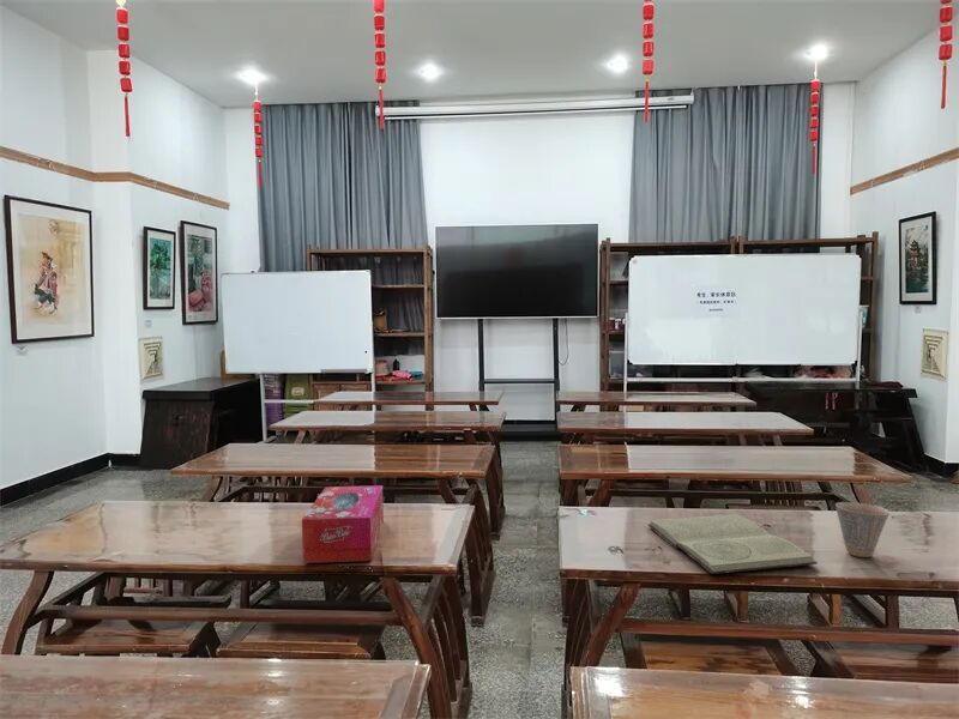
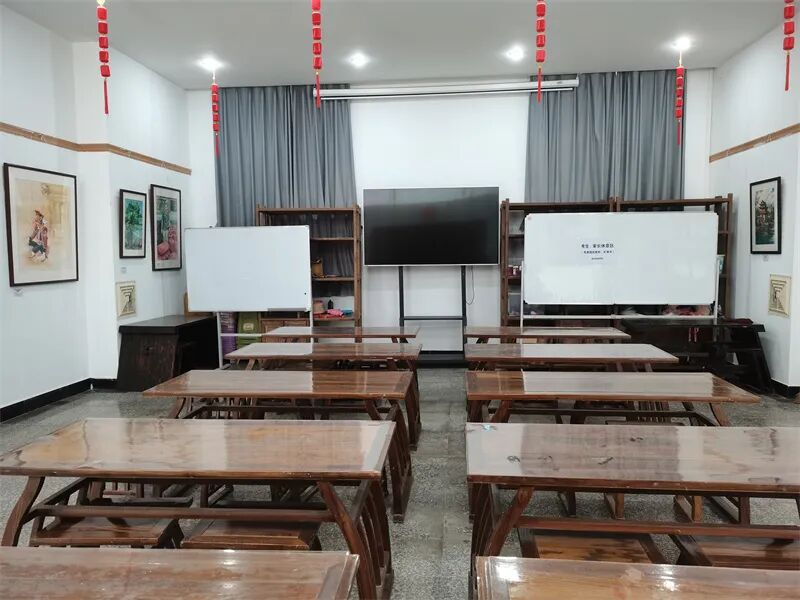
- book (725, 539)
- cup (861, 530)
- tissue box (346, 520)
